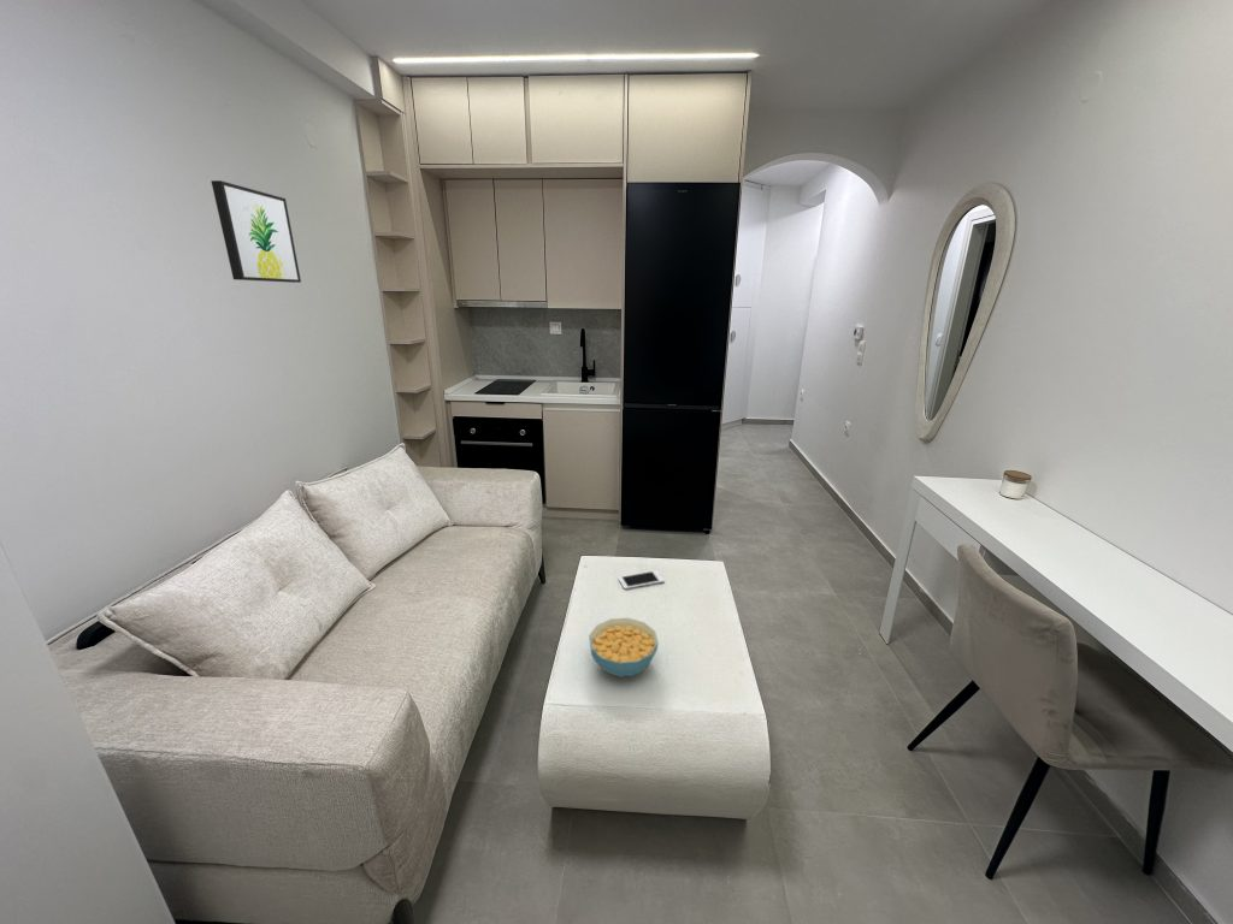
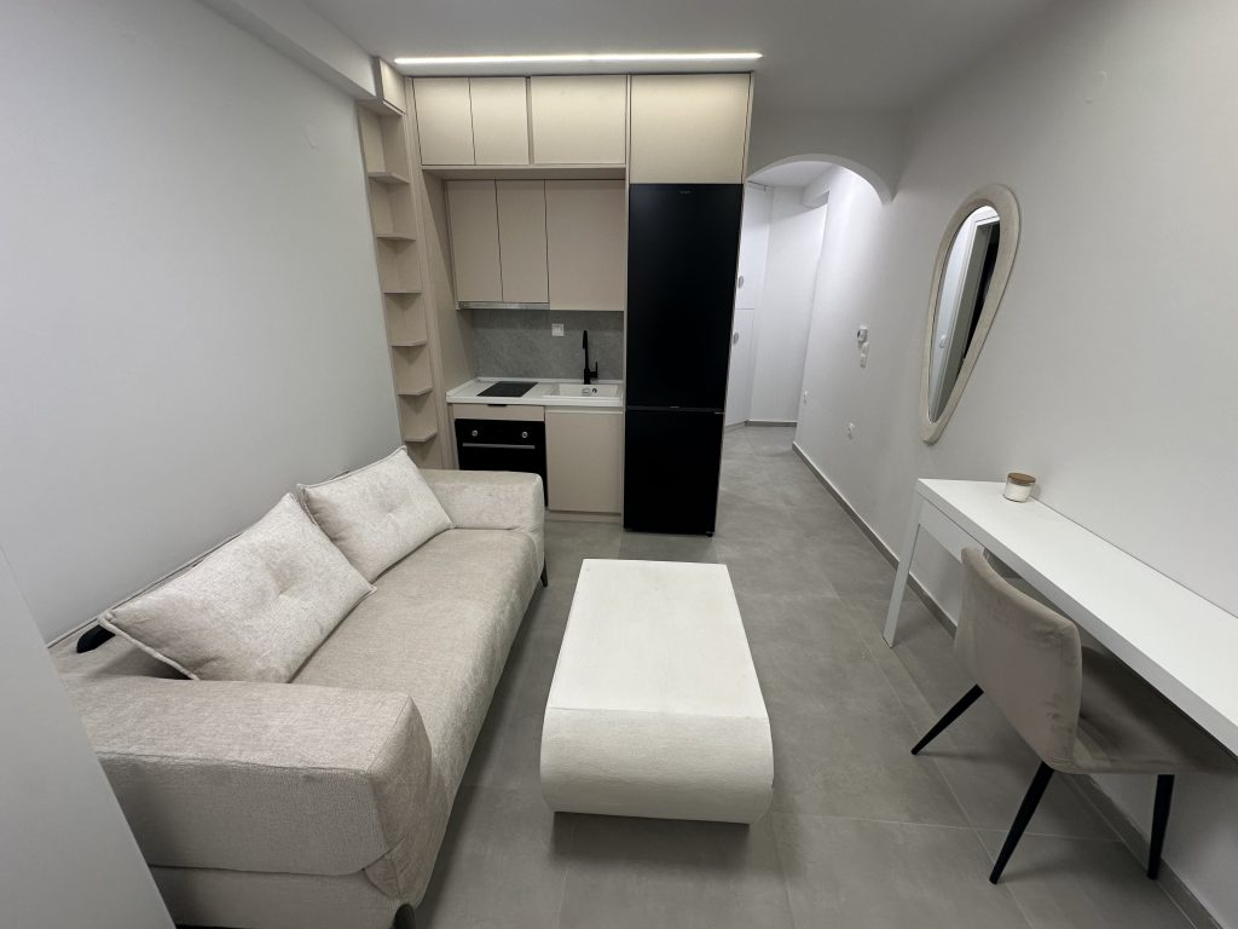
- cell phone (641, 579)
- cereal bowl (623, 652)
- wall art (260, 236)
